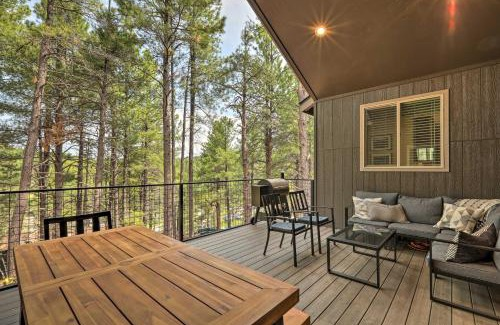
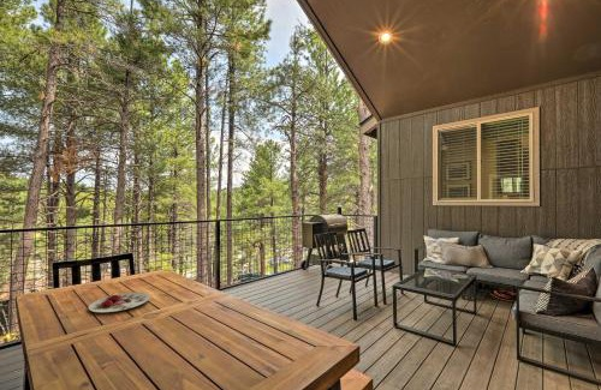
+ plate (120, 300)
